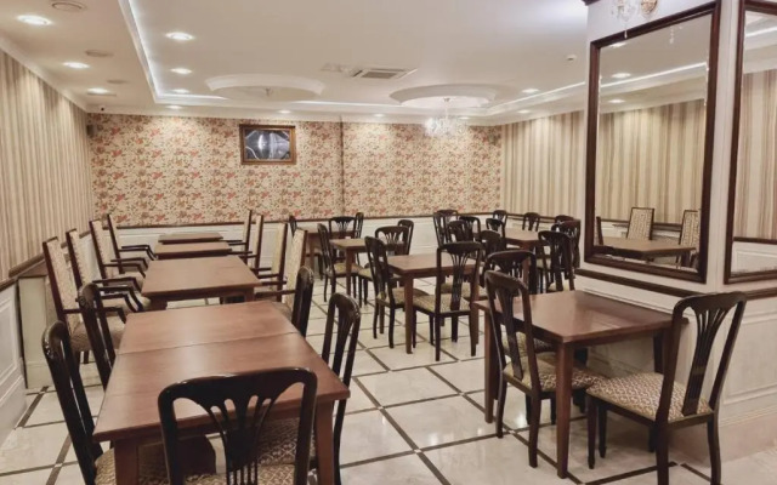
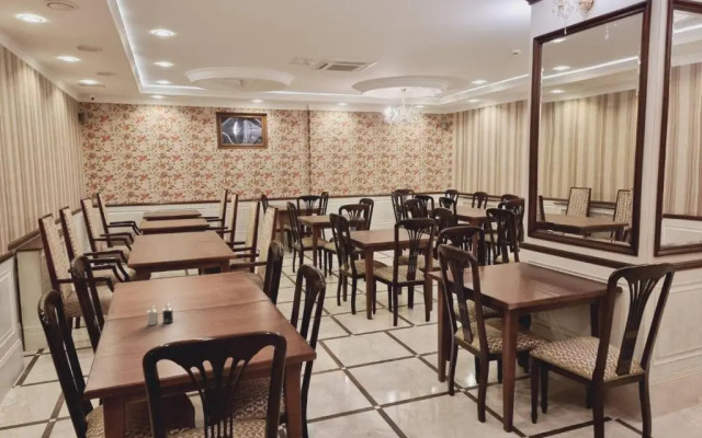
+ candle (162, 314)
